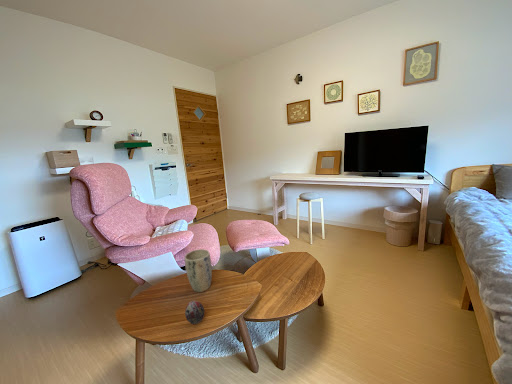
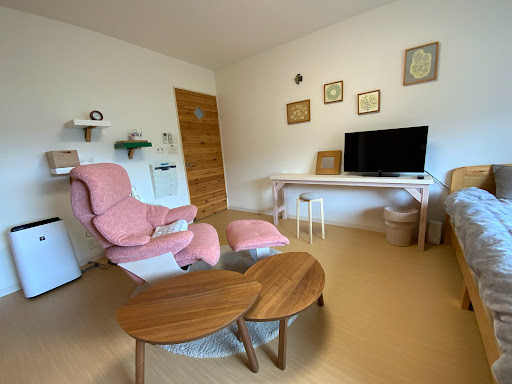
- decorative egg (194, 311)
- plant pot (199, 270)
